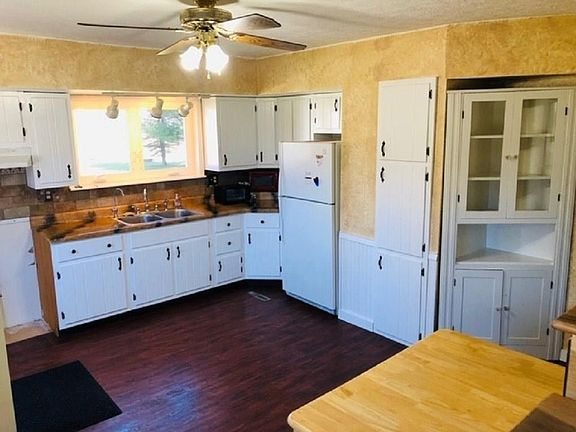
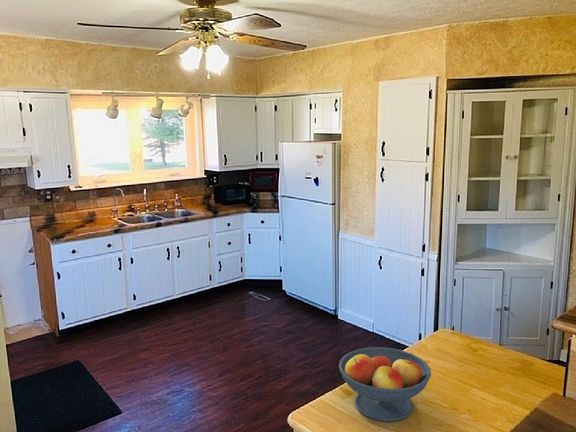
+ fruit bowl (383, 378)
